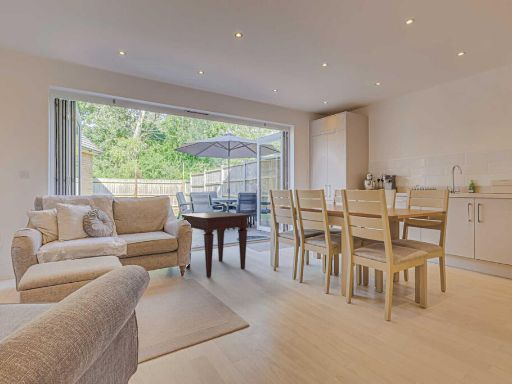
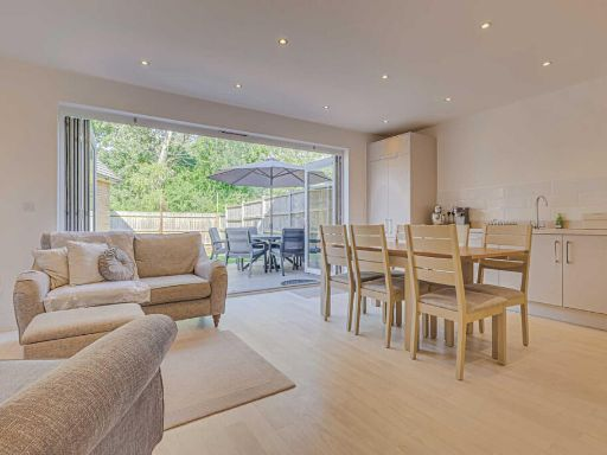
- side table (217, 239)
